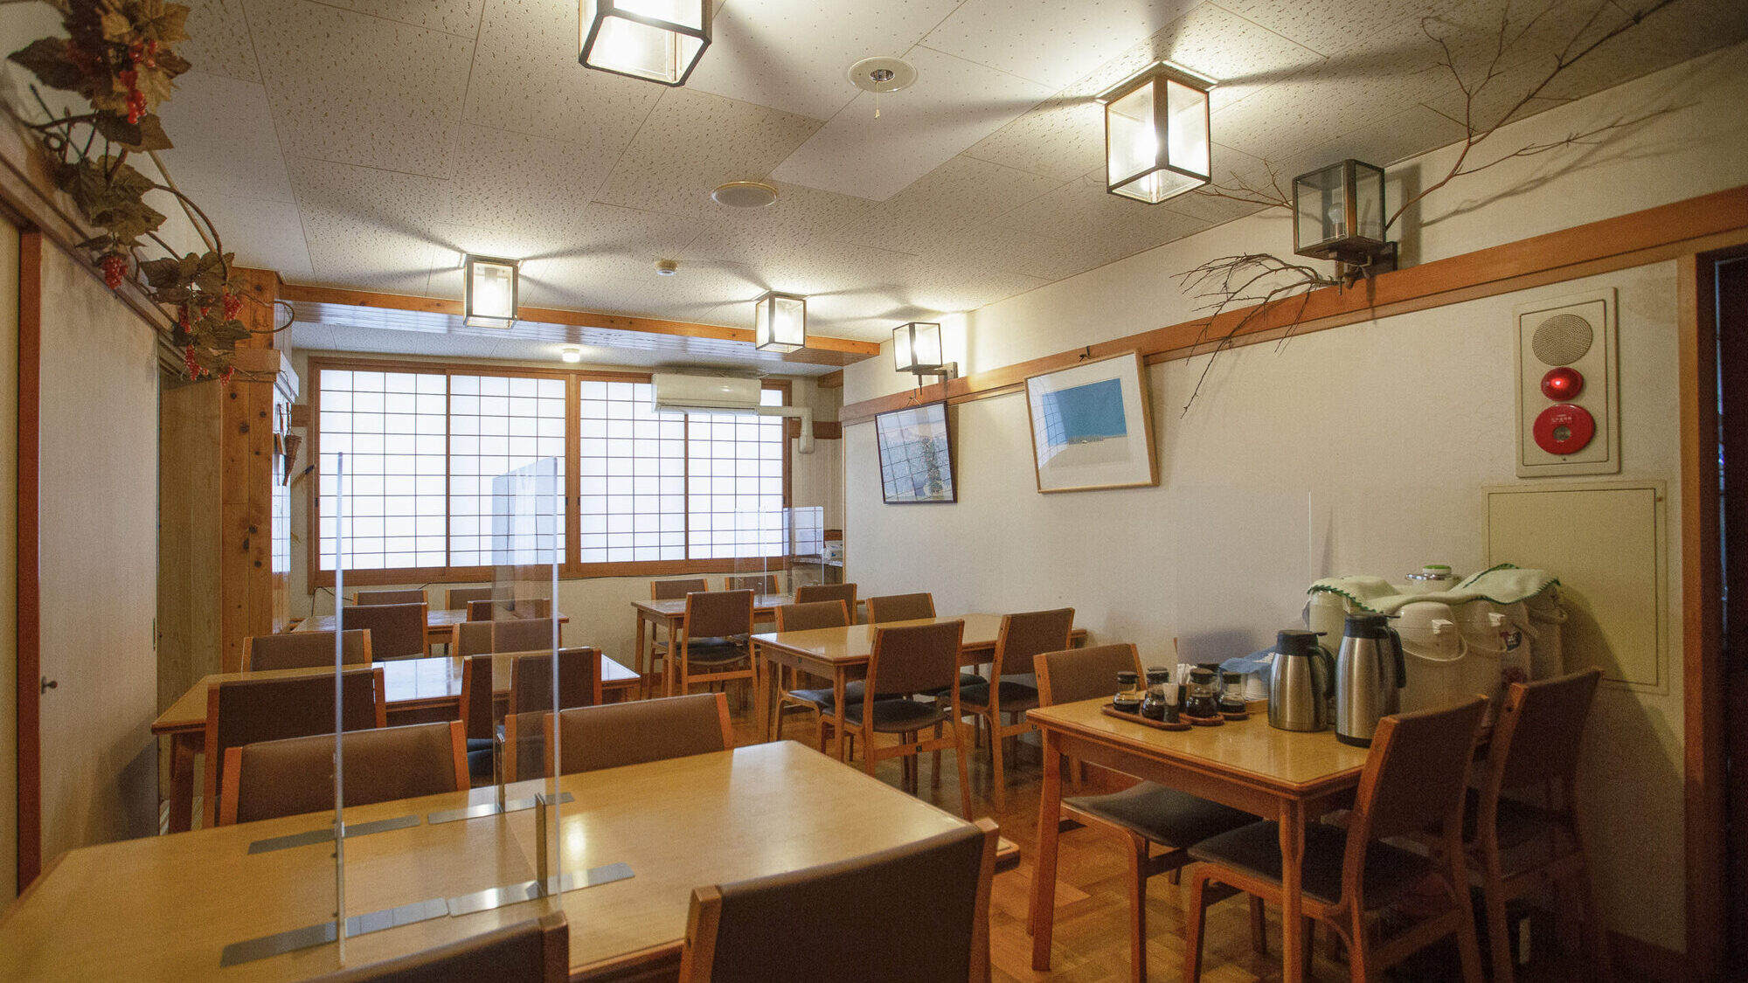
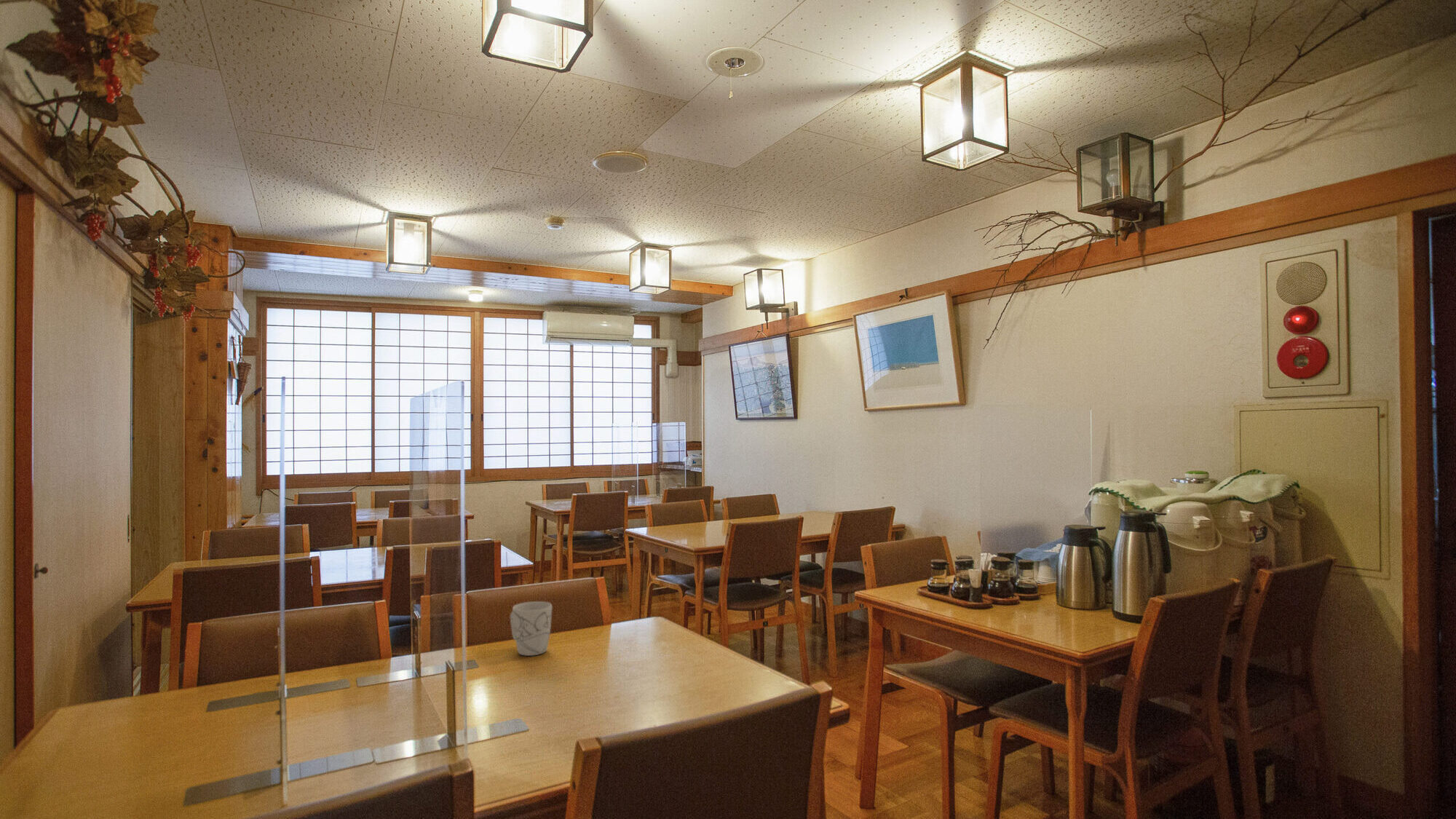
+ mug (528, 628)
